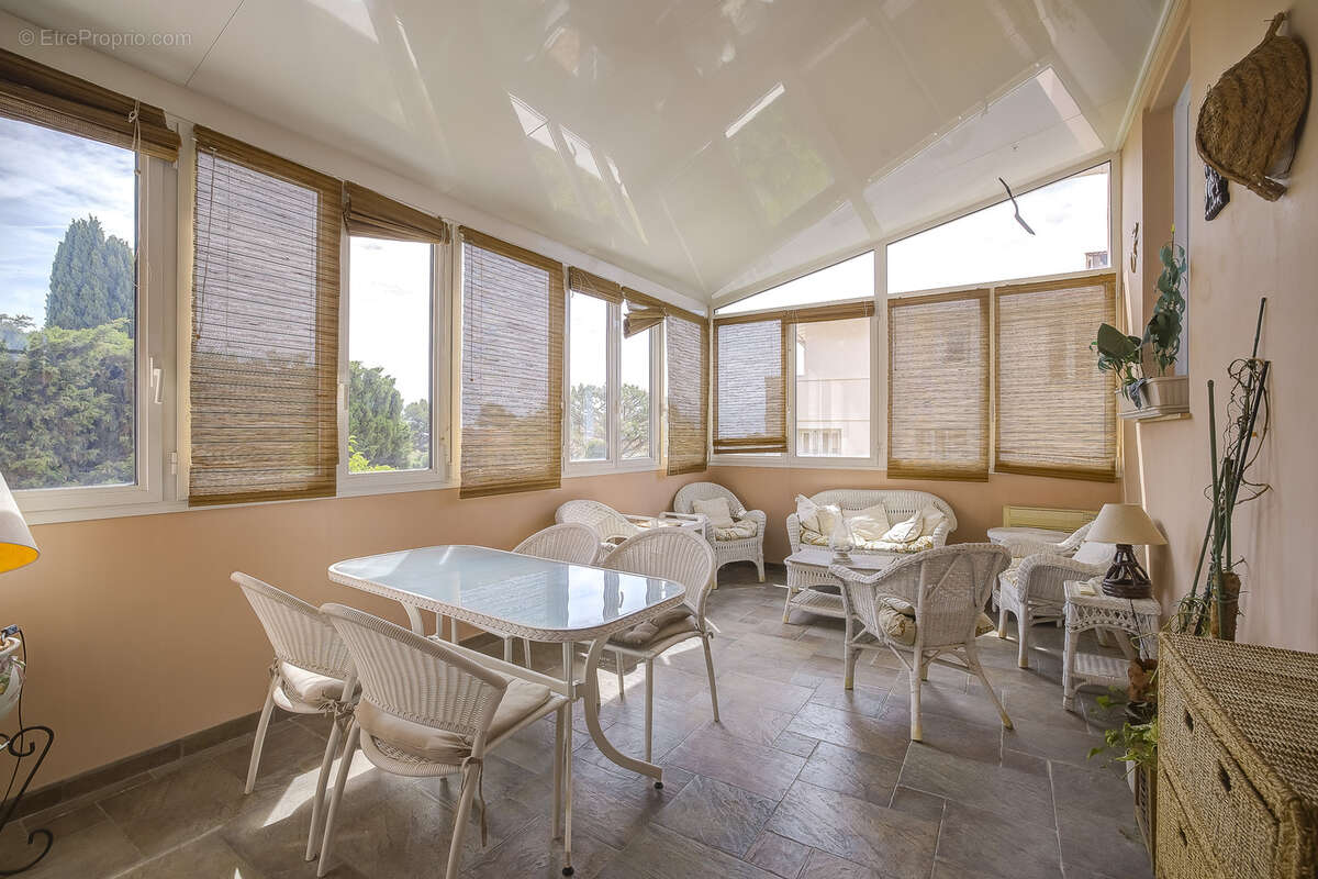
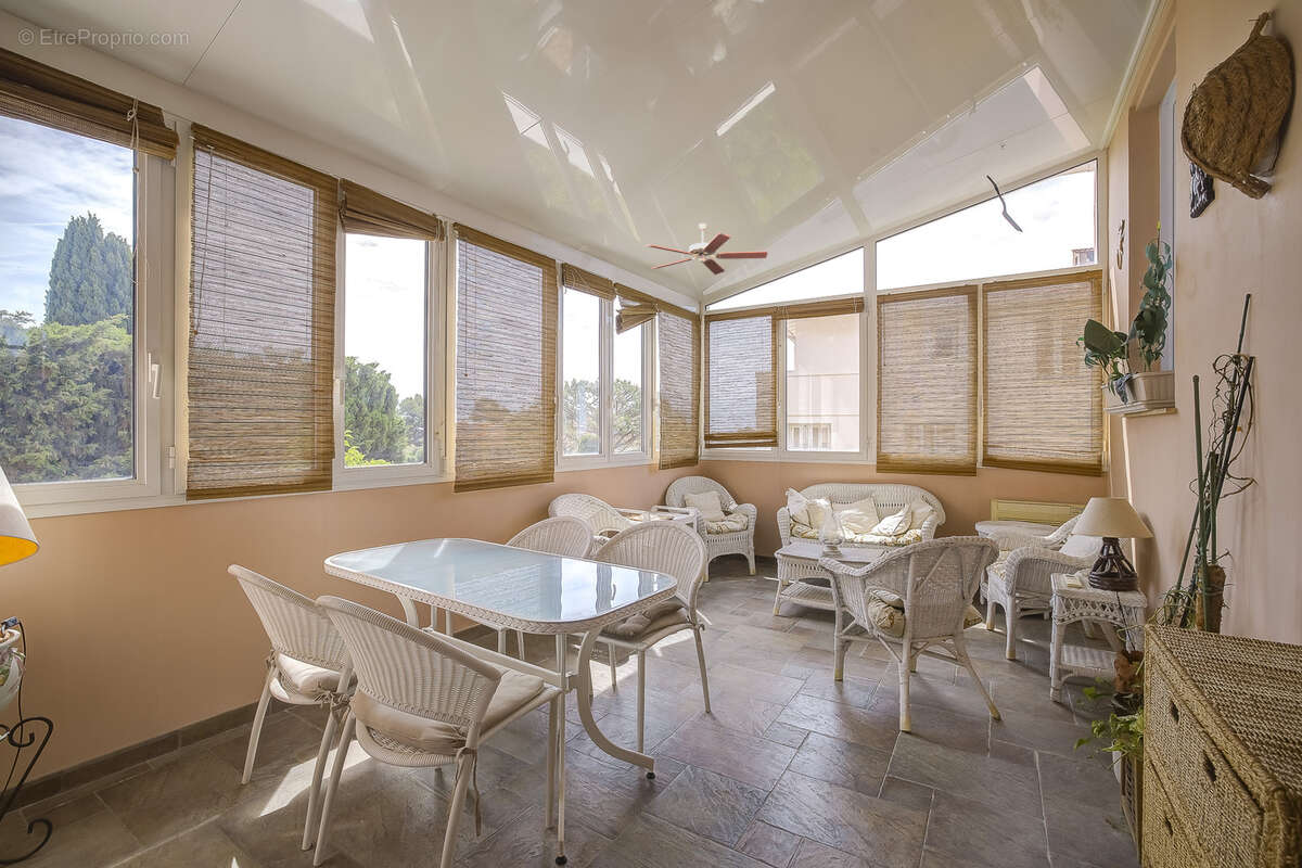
+ ceiling fan (706, 243)
